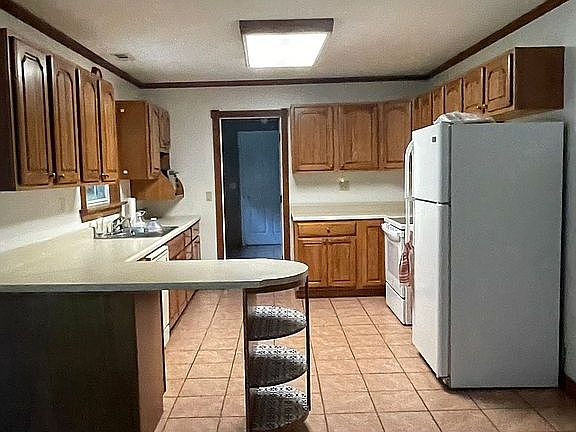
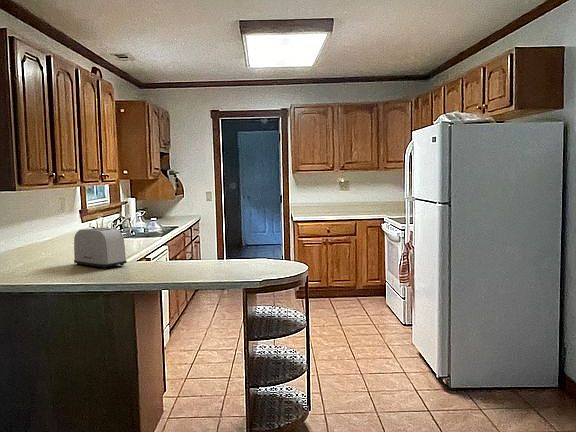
+ toaster (98, 246)
